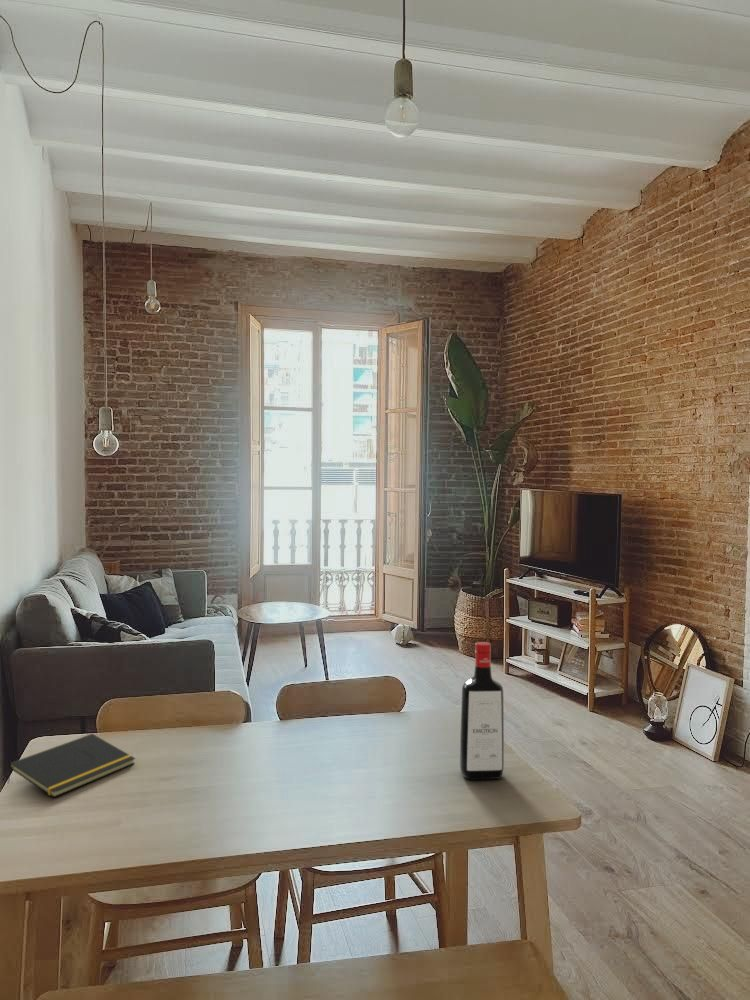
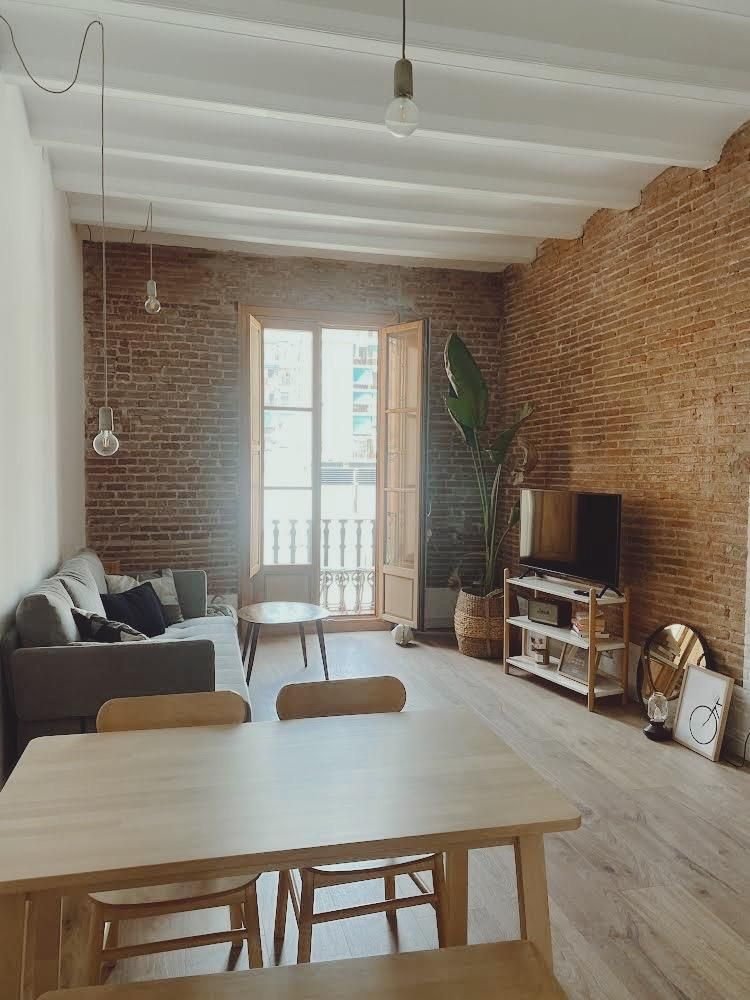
- liquor bottle (482, 709)
- notepad (74, 763)
